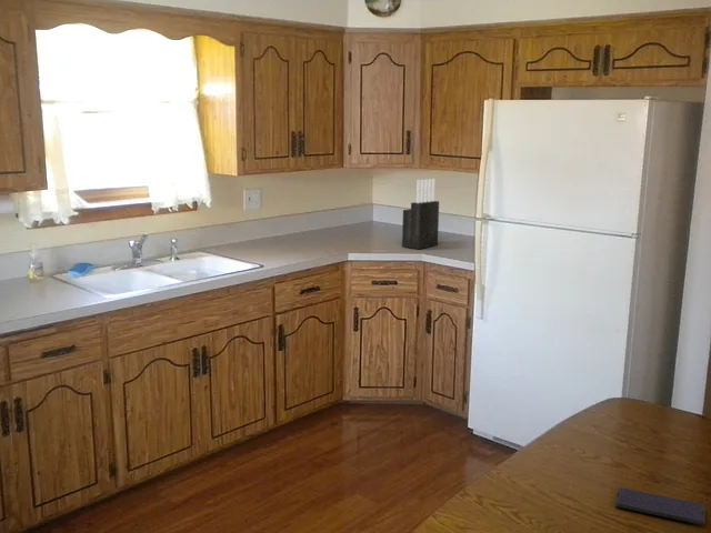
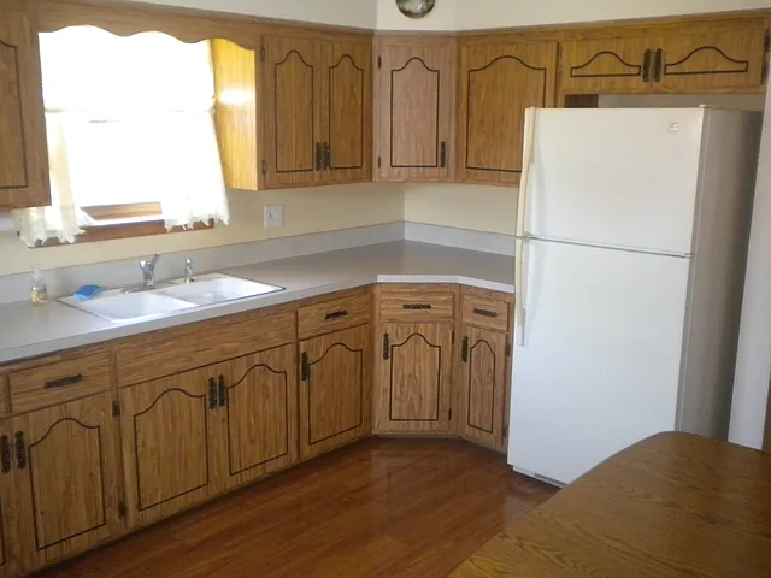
- smartphone (659, 505)
- knife block (419, 212)
